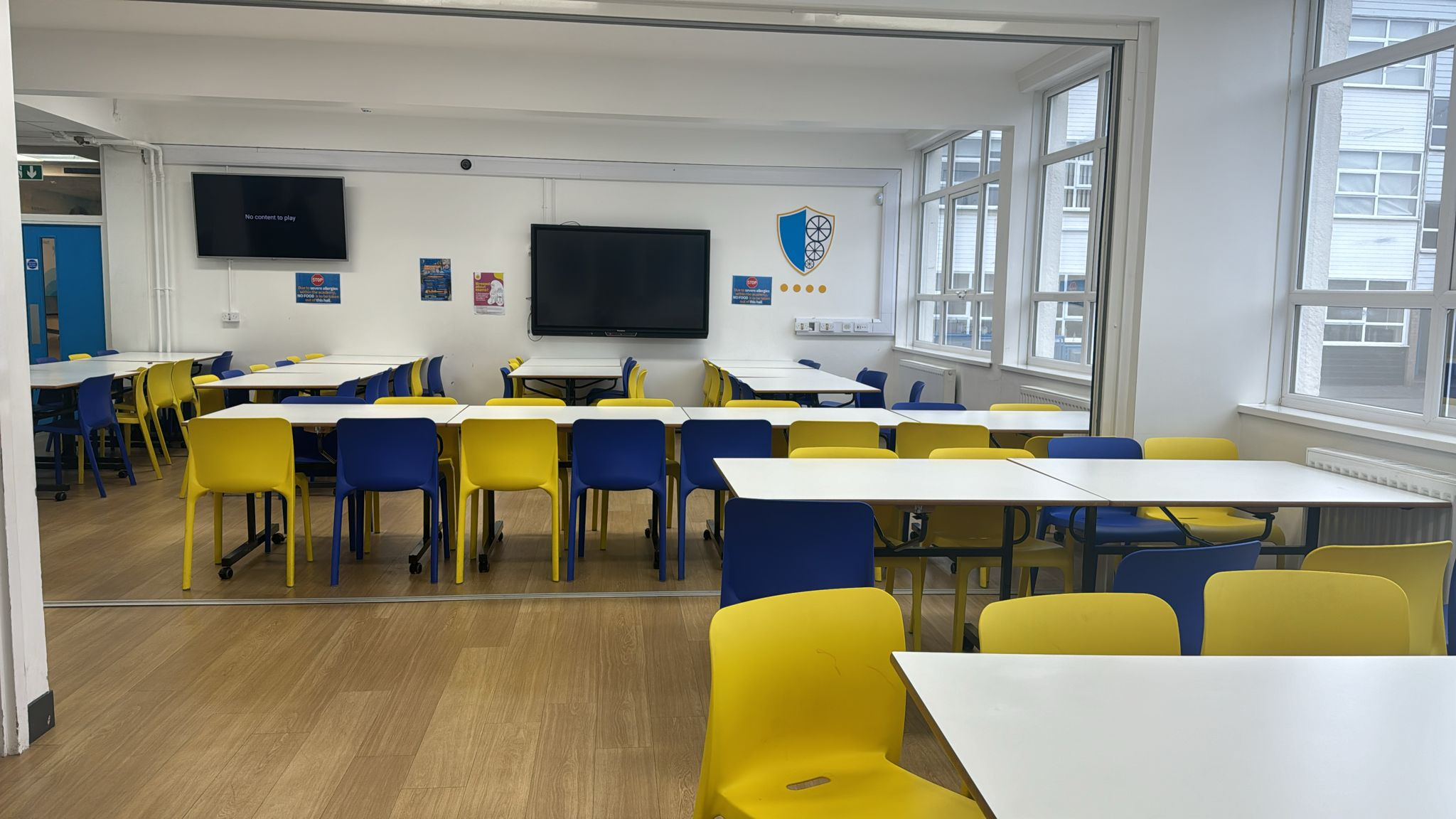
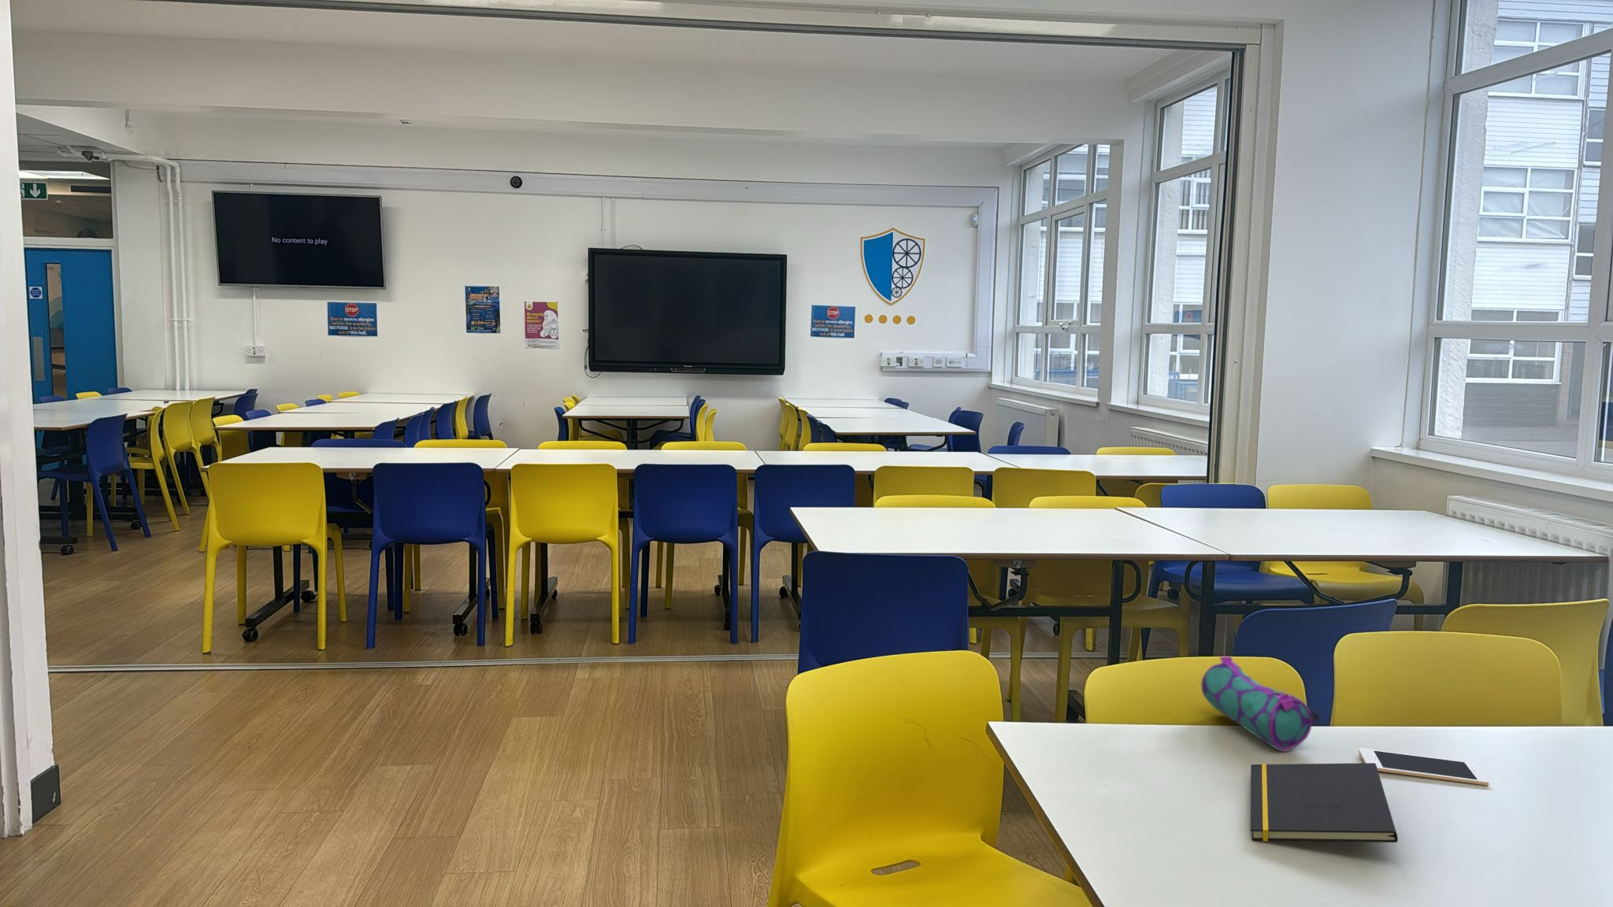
+ notepad (1317, 800)
+ pencil case (1255, 702)
+ cell phone (1421, 766)
